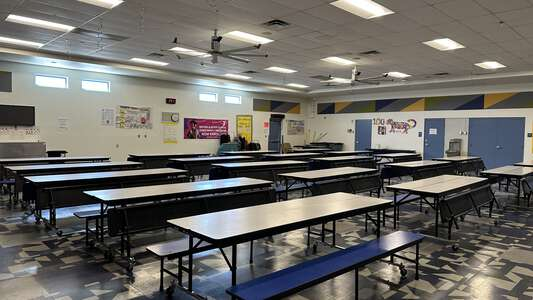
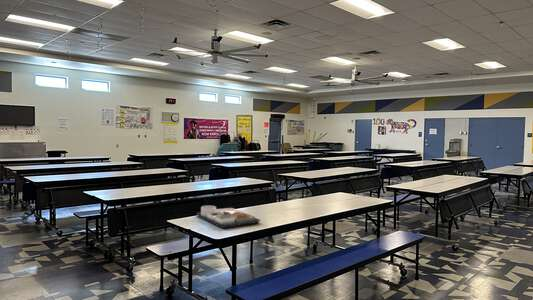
+ food tray (227, 213)
